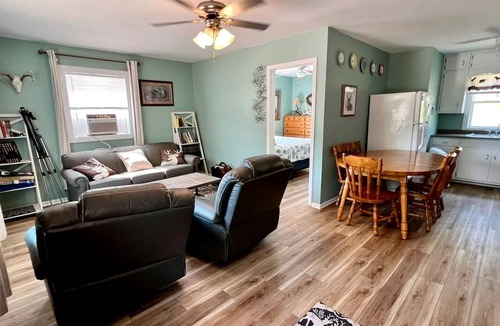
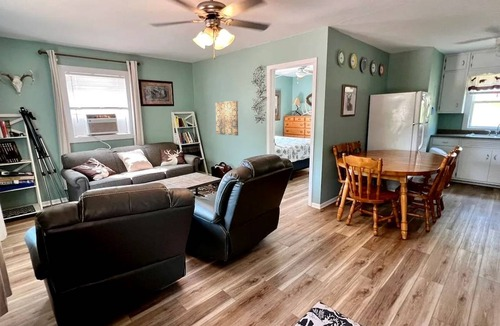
+ wall art (226, 118)
